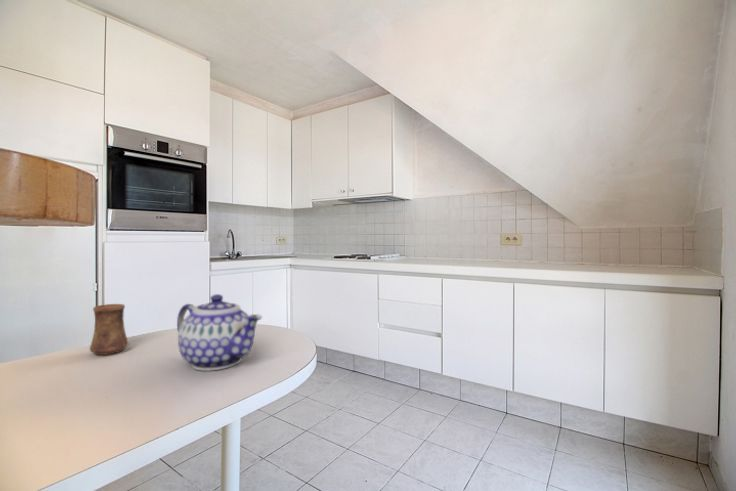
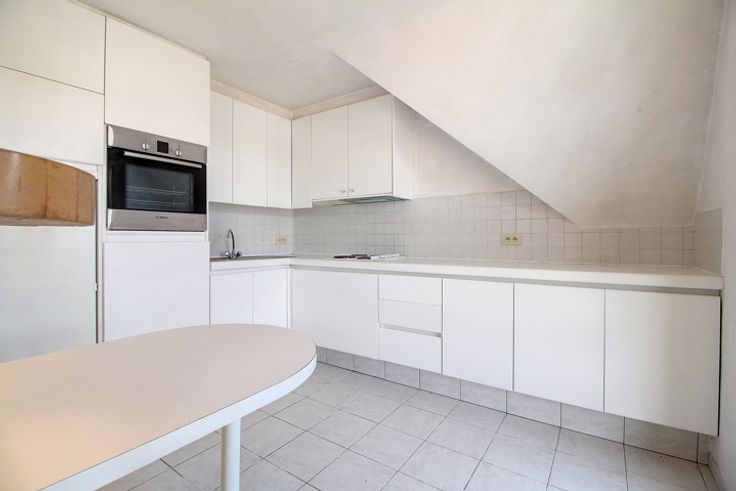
- cup (109, 328)
- teapot (217, 328)
